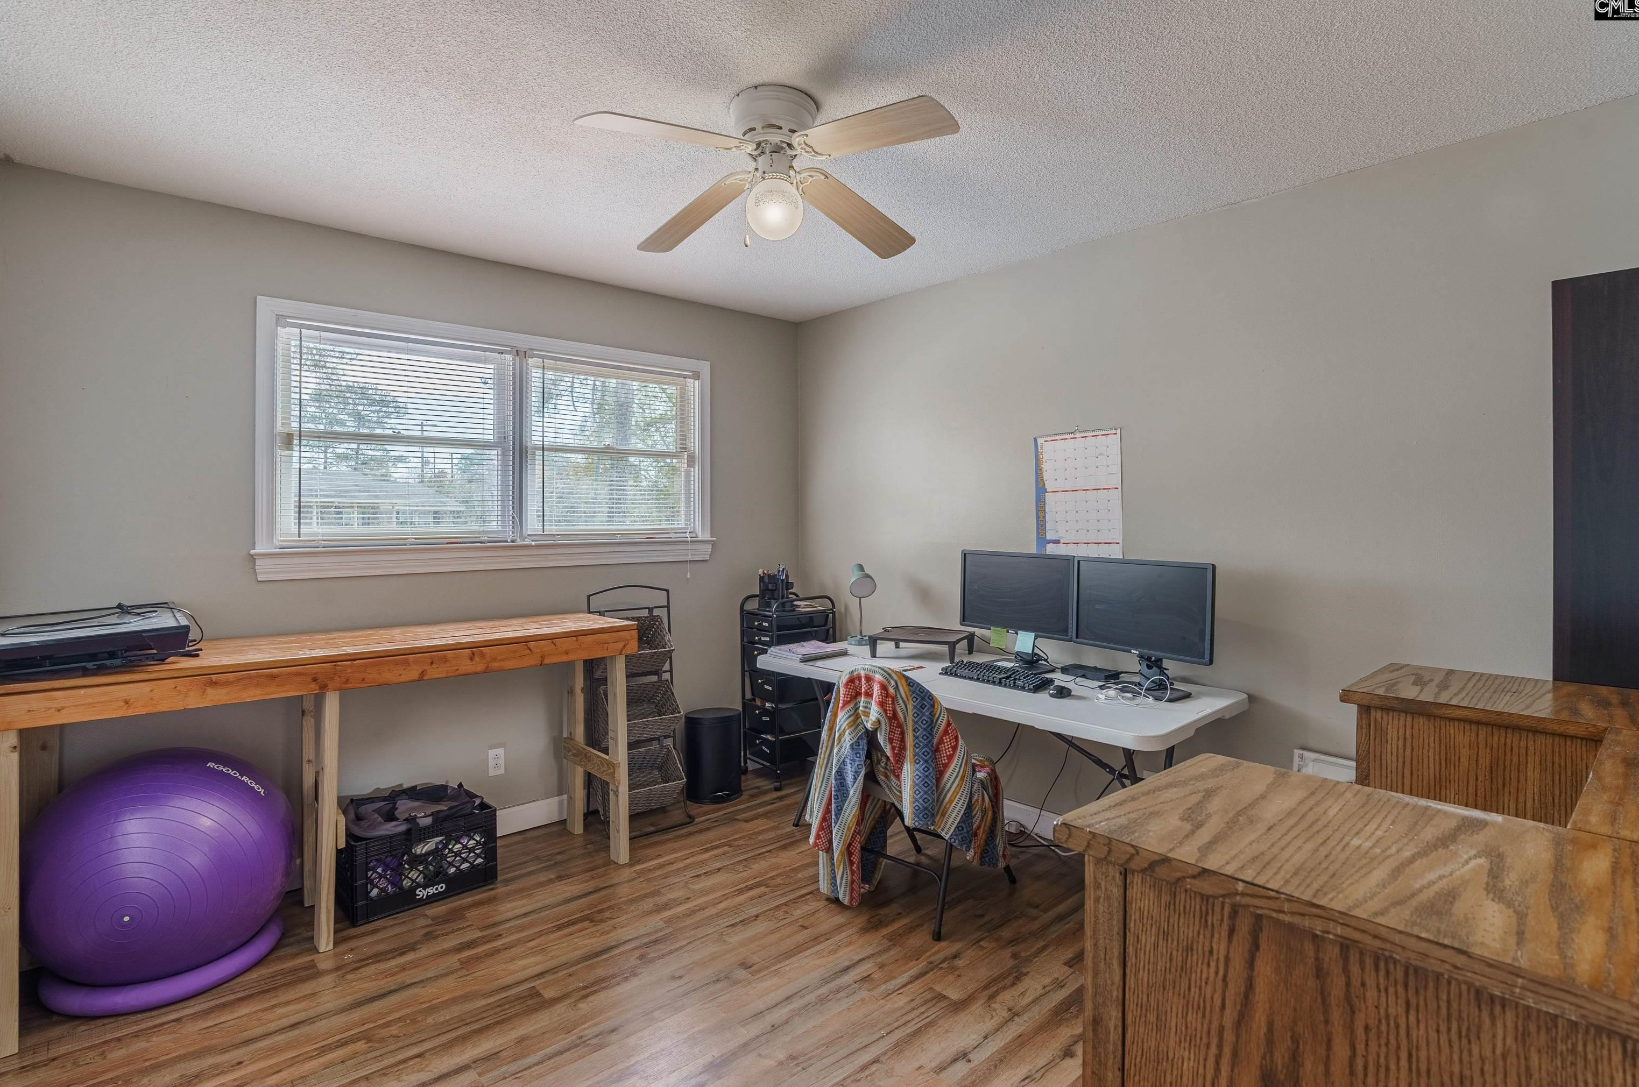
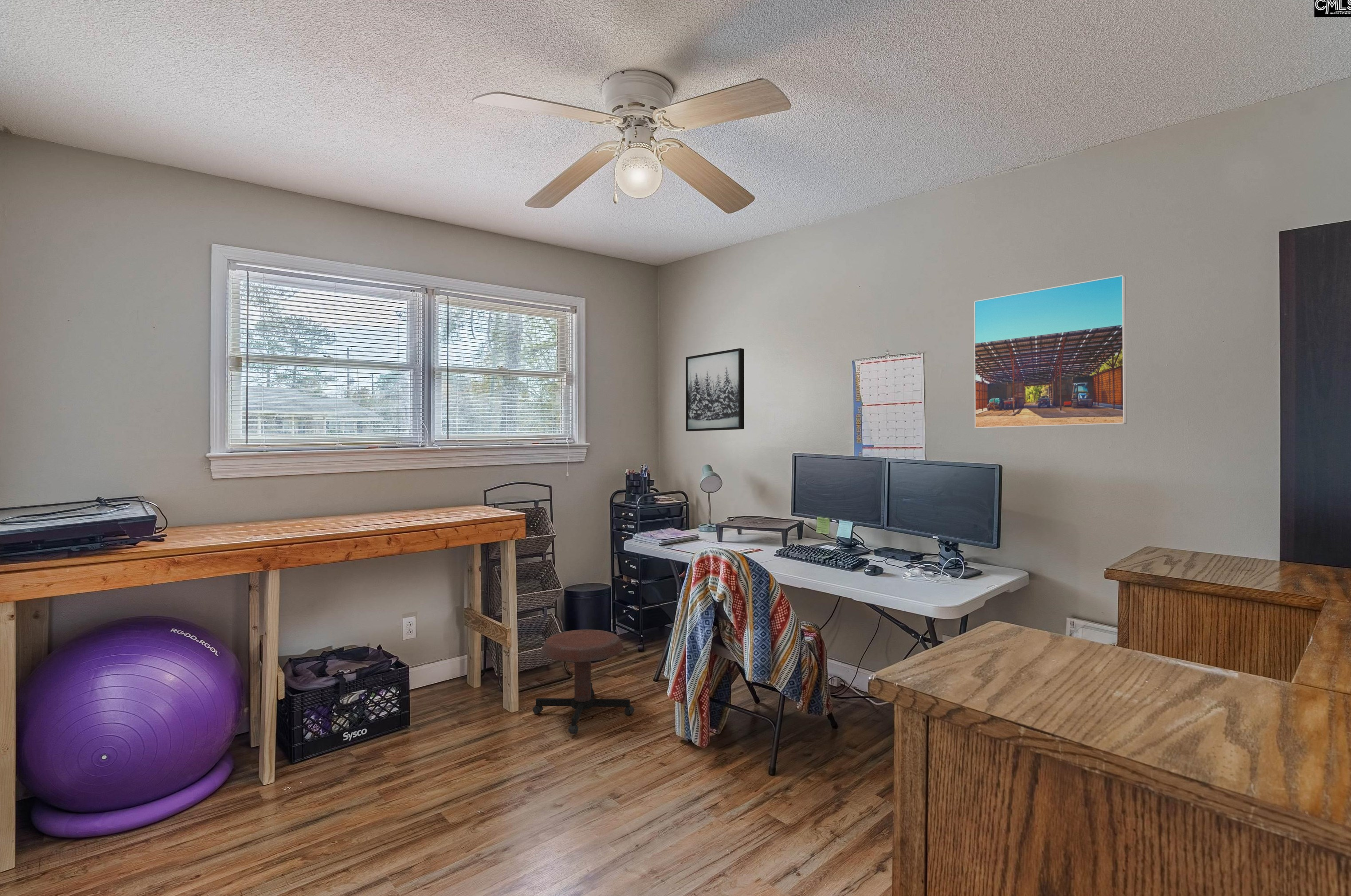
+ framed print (1045, 358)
+ wall art (714, 391)
+ stool (583, 676)
